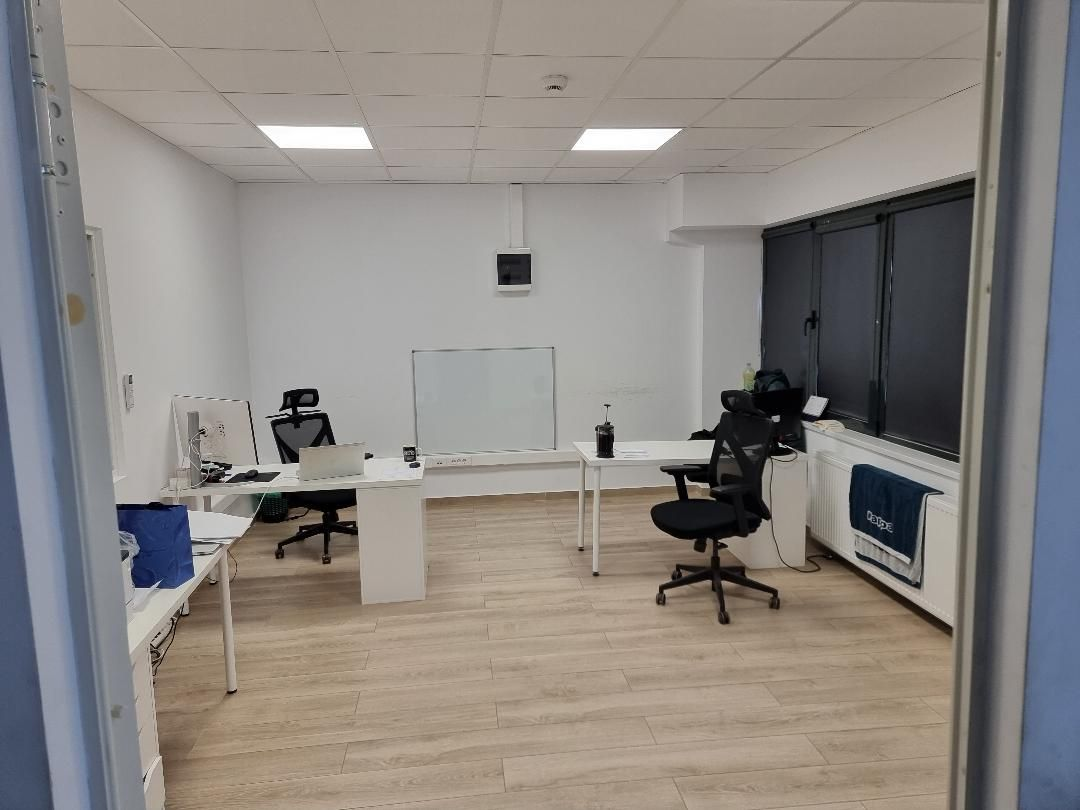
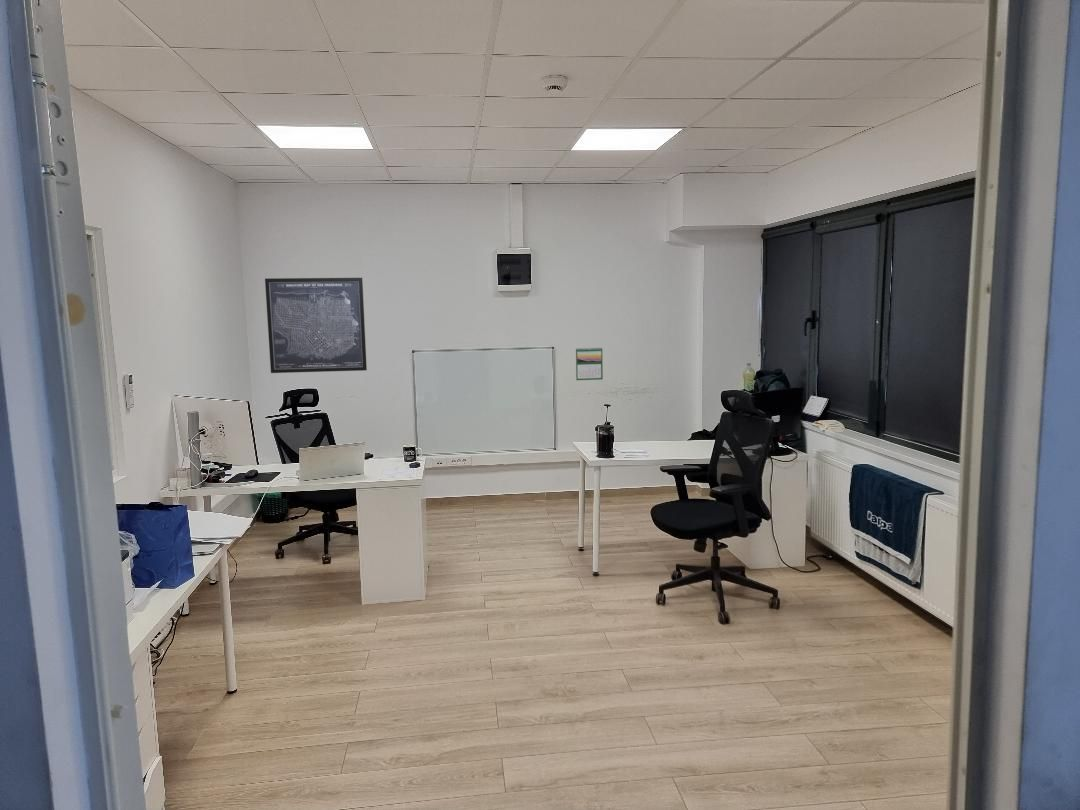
+ wall art (316, 325)
+ calendar (589, 363)
